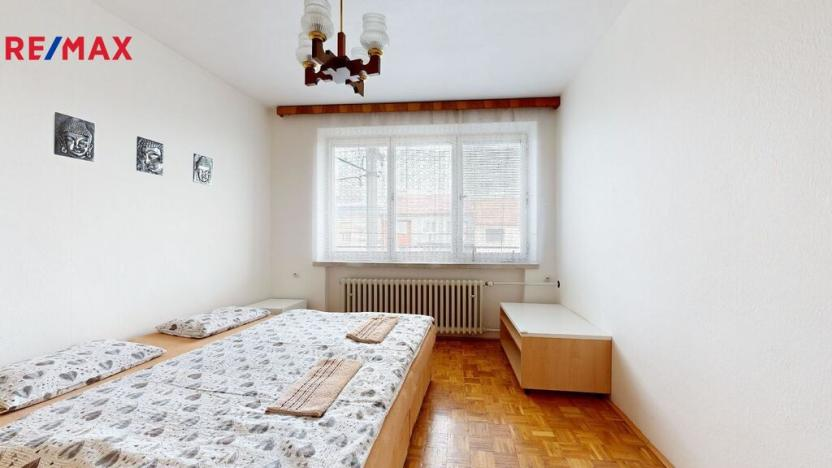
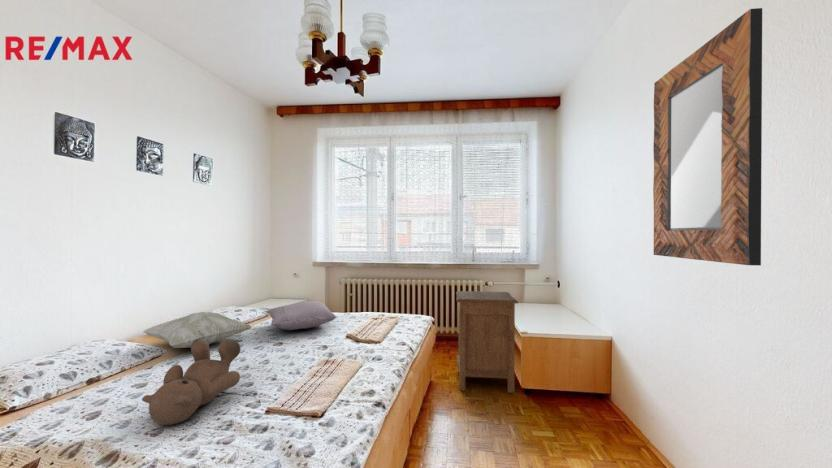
+ home mirror (696, 156)
+ pillow (300, 314)
+ teddy bear (194, 378)
+ decorative pillow (198, 329)
+ nightstand (484, 337)
